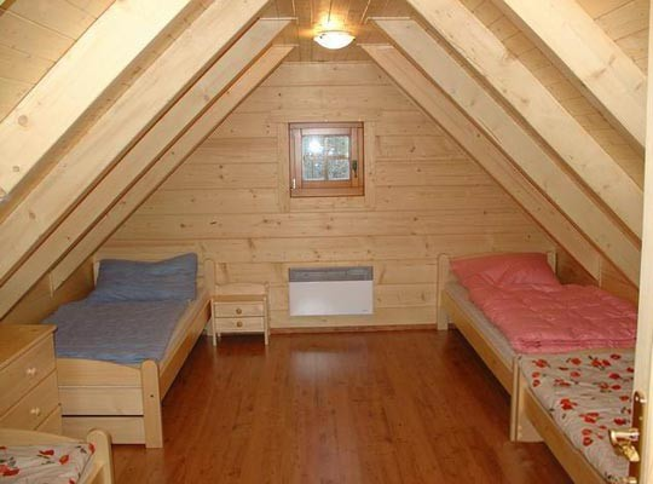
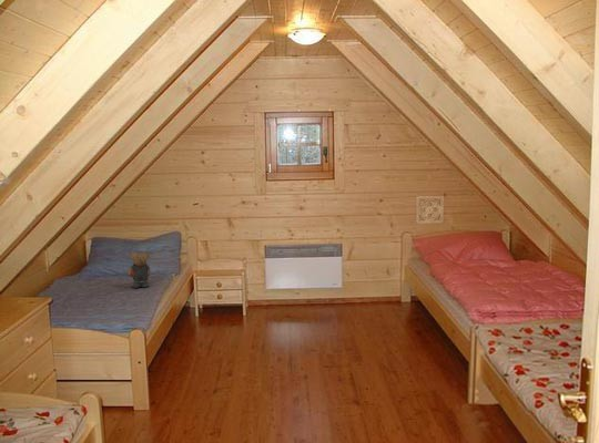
+ teddy bear (139, 269)
+ wall ornament (428, 209)
